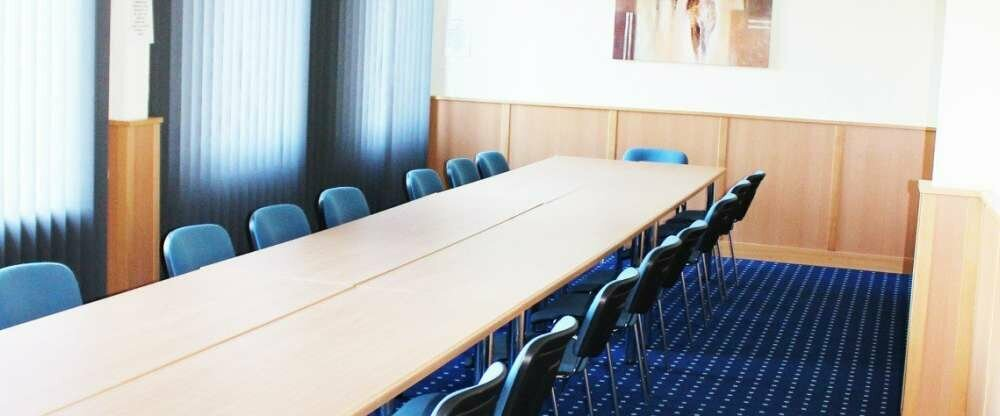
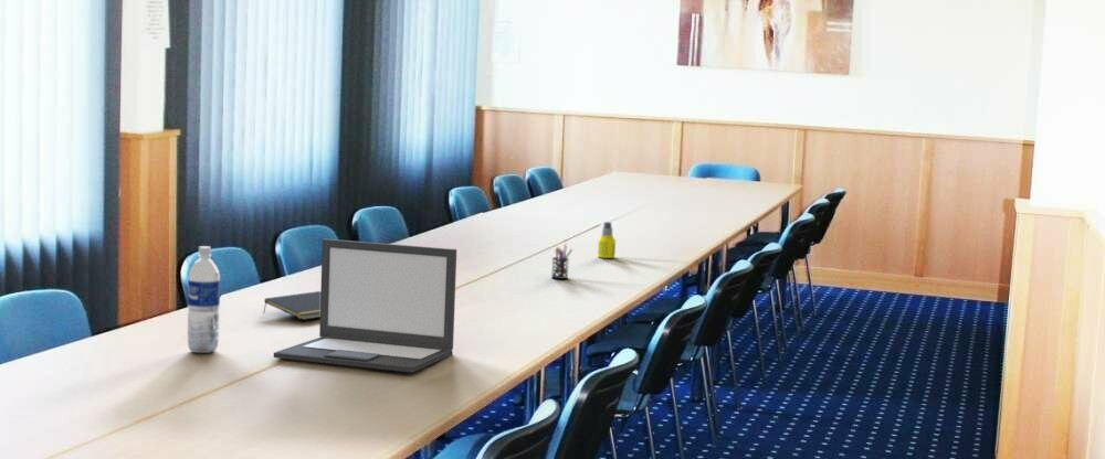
+ pen holder (562, 260)
+ laptop (367, 302)
+ water bottle (203, 299)
+ bottle (607, 239)
+ notepad (311, 305)
